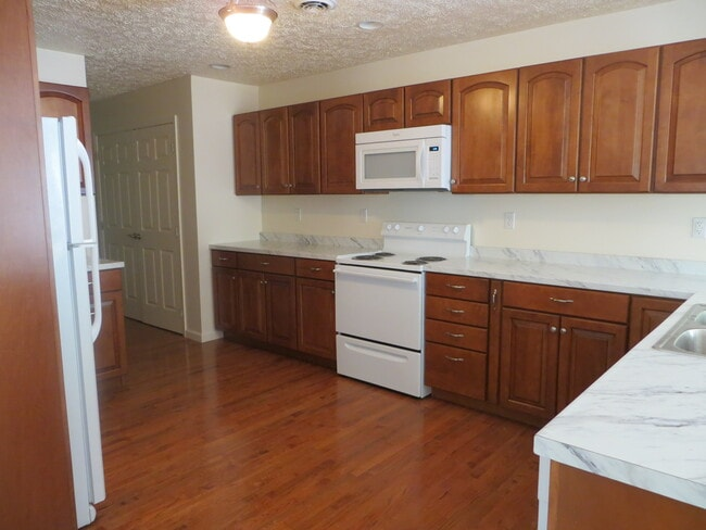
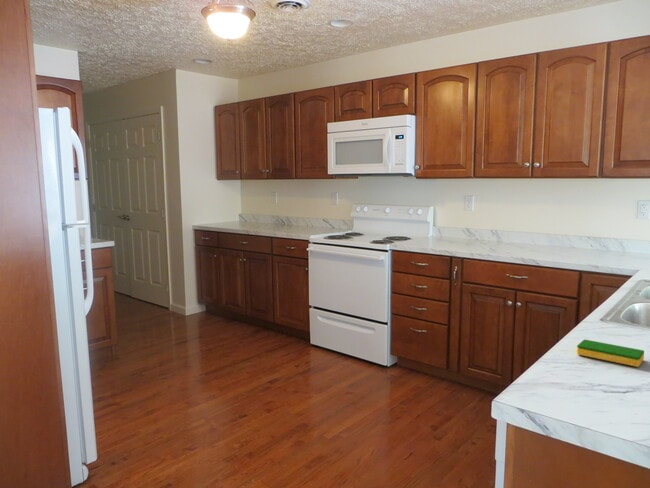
+ dish sponge (609, 352)
